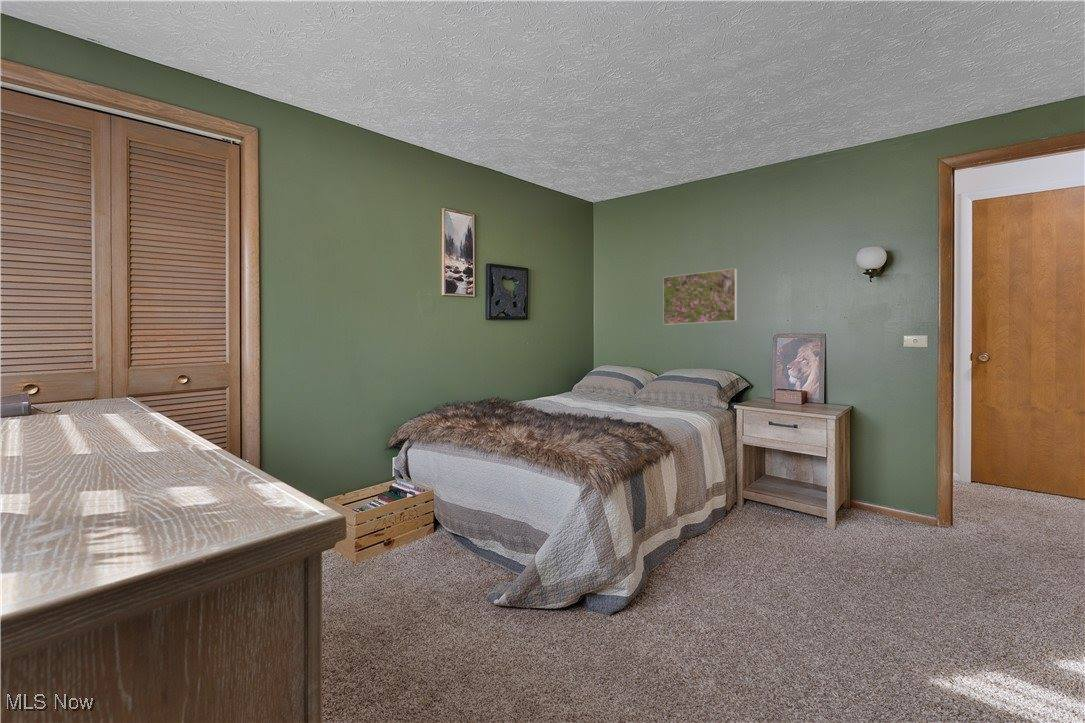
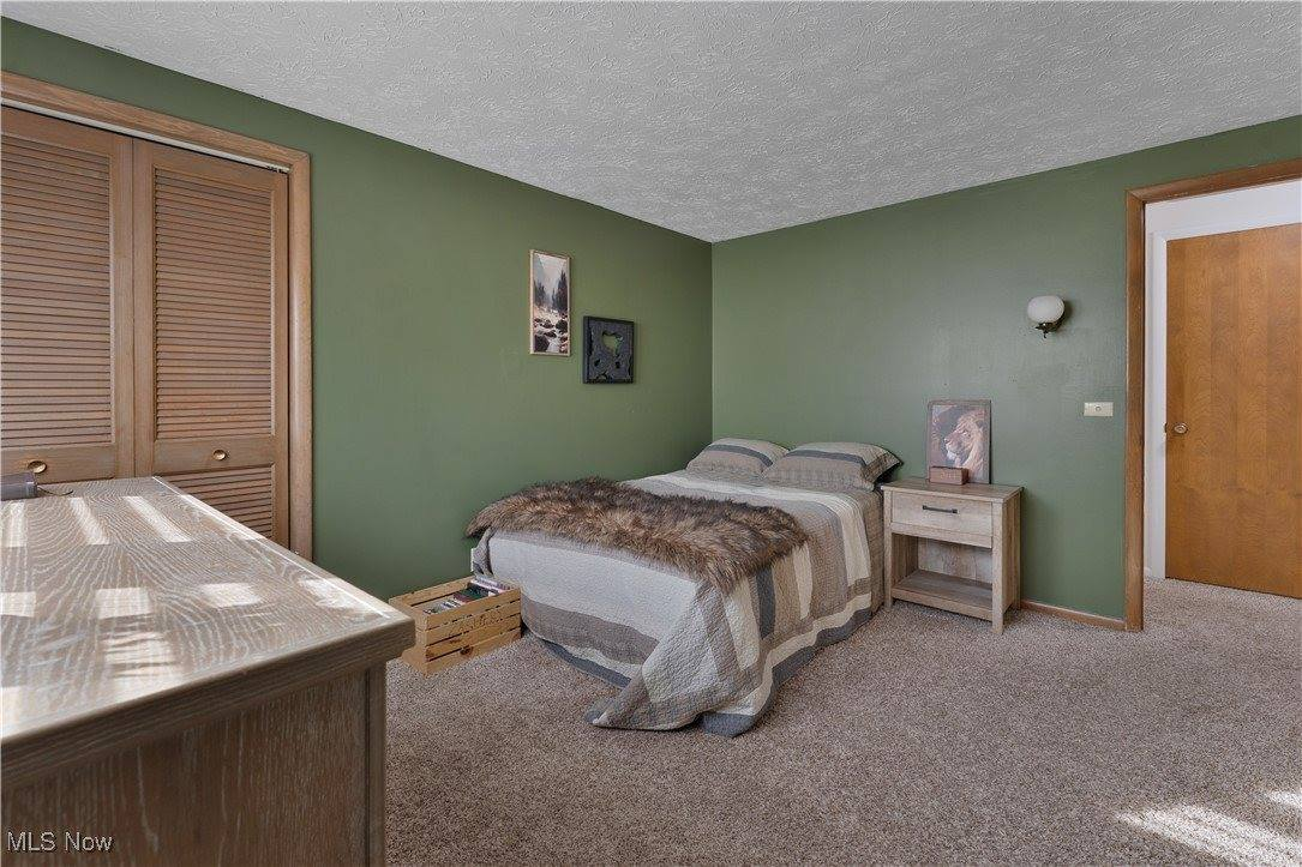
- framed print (698, 298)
